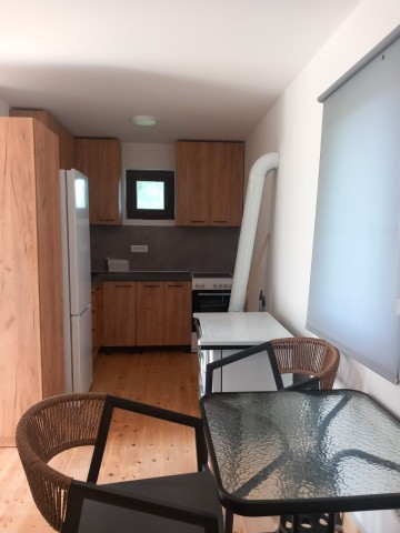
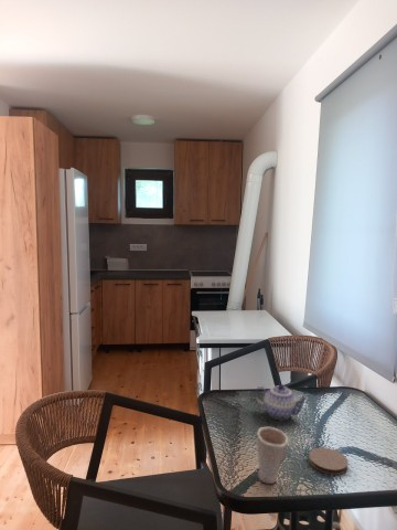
+ cup (271, 457)
+ teapot (280, 400)
+ coaster (328, 460)
